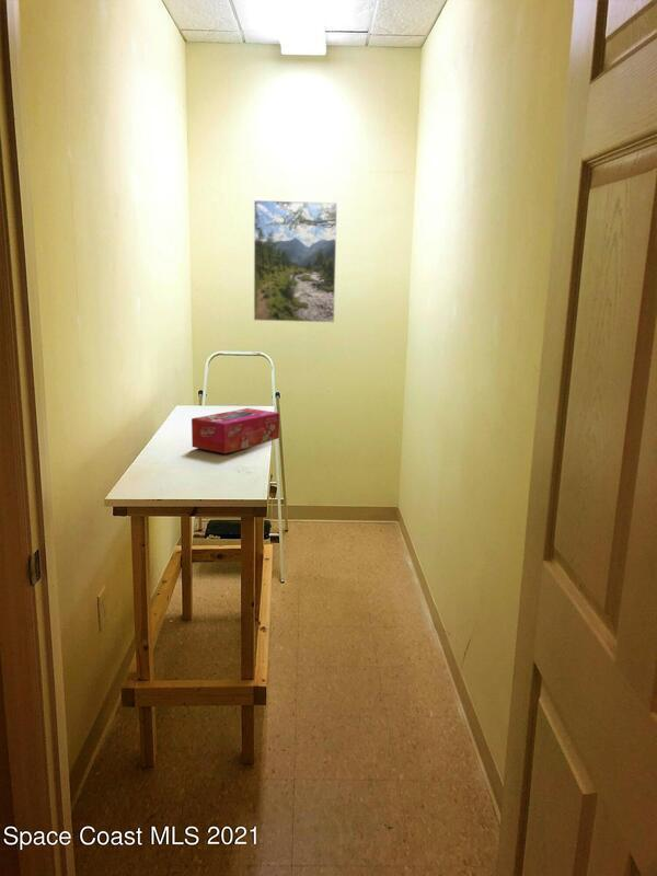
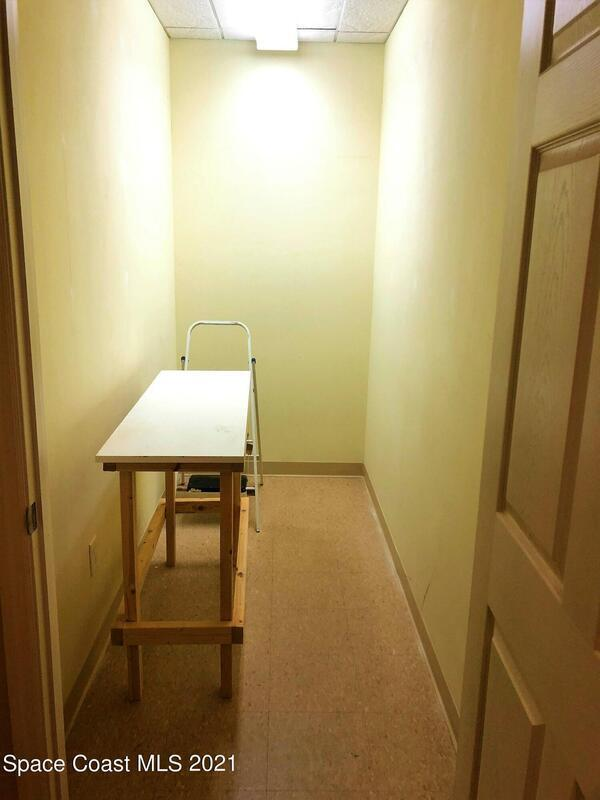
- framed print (295, 262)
- tissue box (237, 429)
